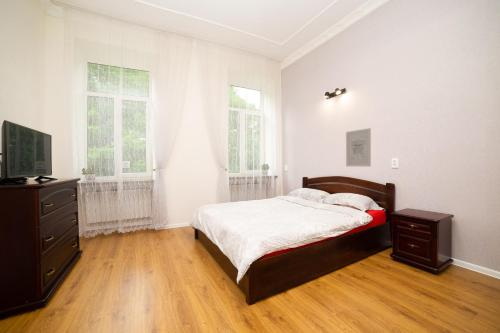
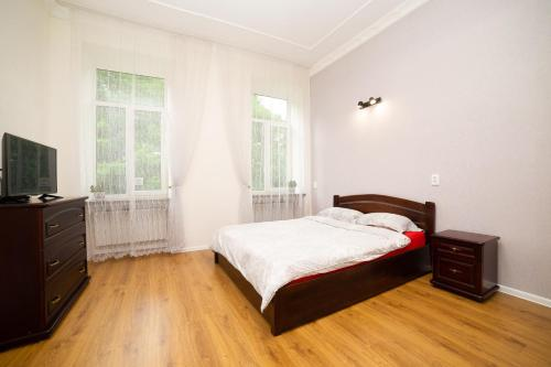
- wall art (357, 148)
